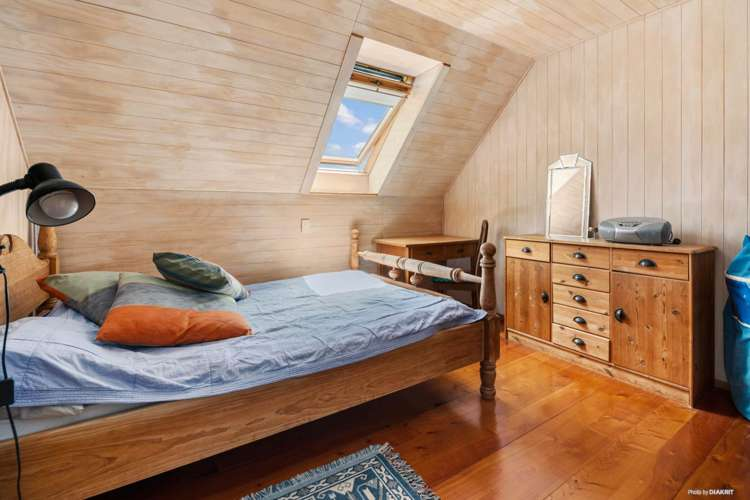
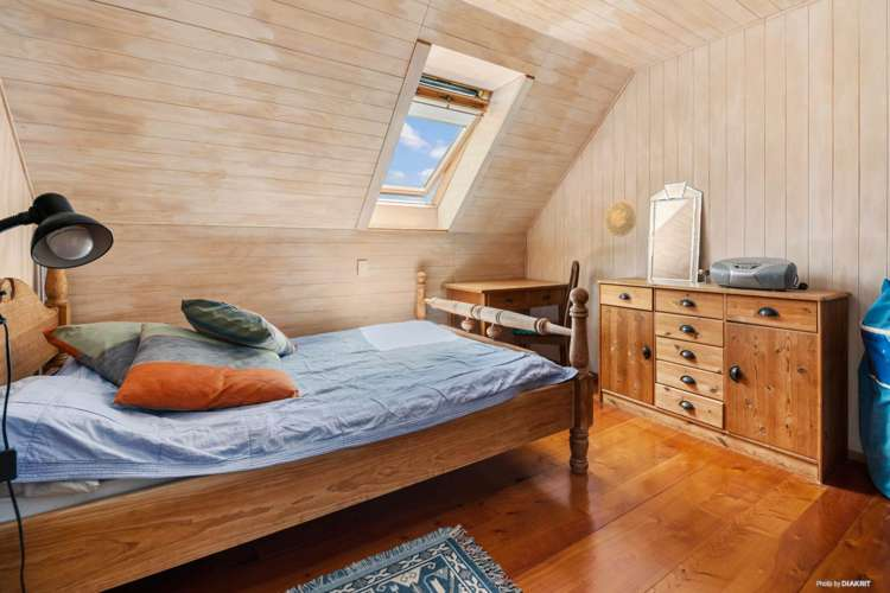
+ decorative plate (618, 218)
